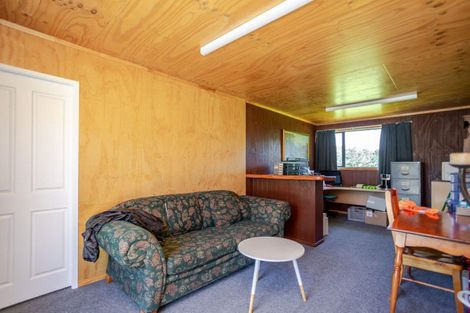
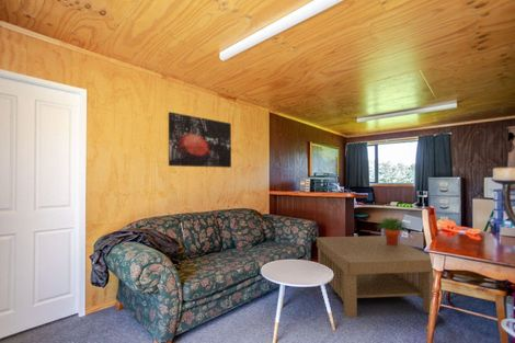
+ potted plant (392, 230)
+ coffee table (369, 271)
+ wall art (203, 142)
